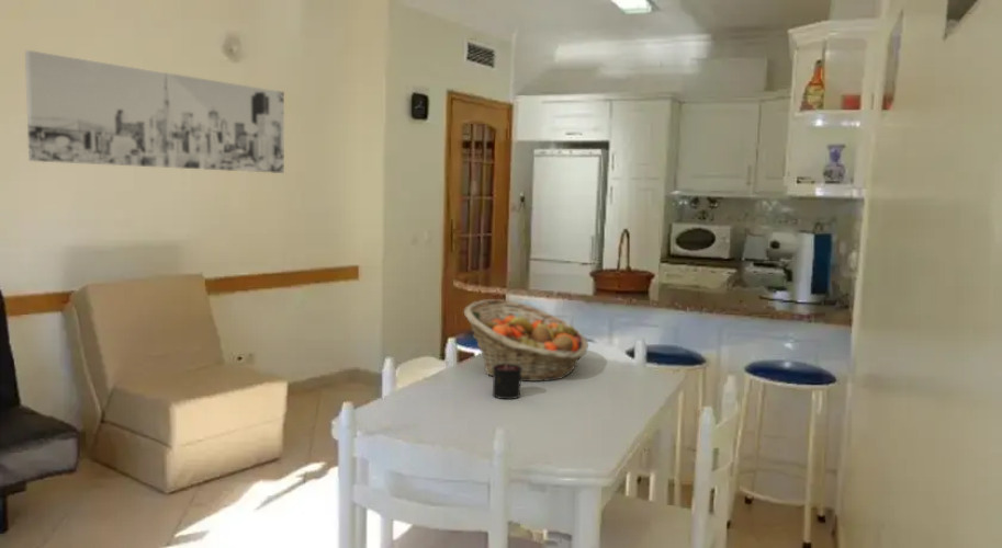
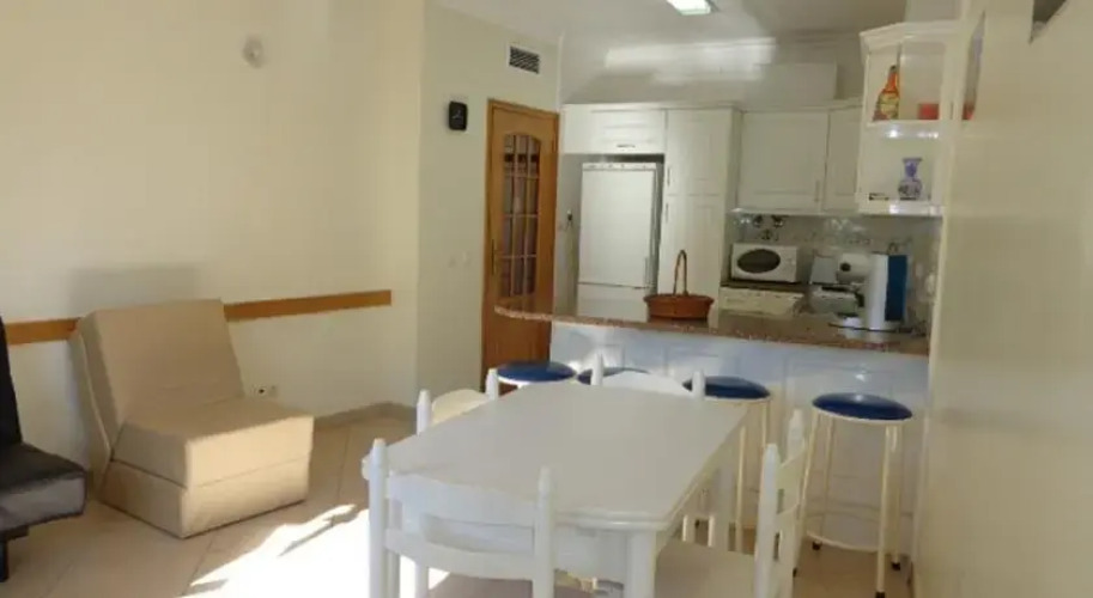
- wall art (174, 121)
- fruit basket (526, 338)
- candle (507, 375)
